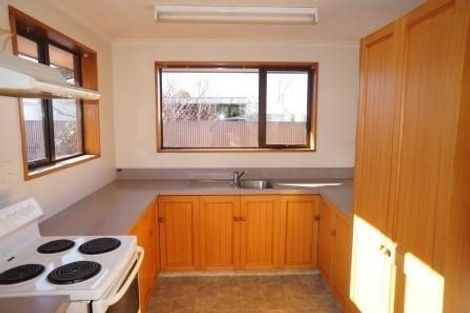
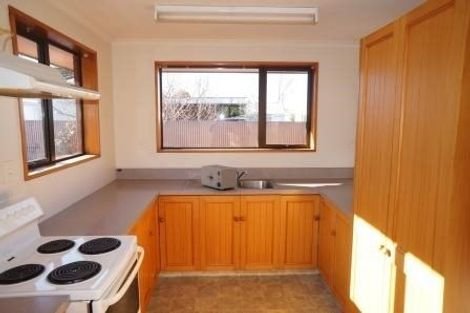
+ toaster (217, 177)
